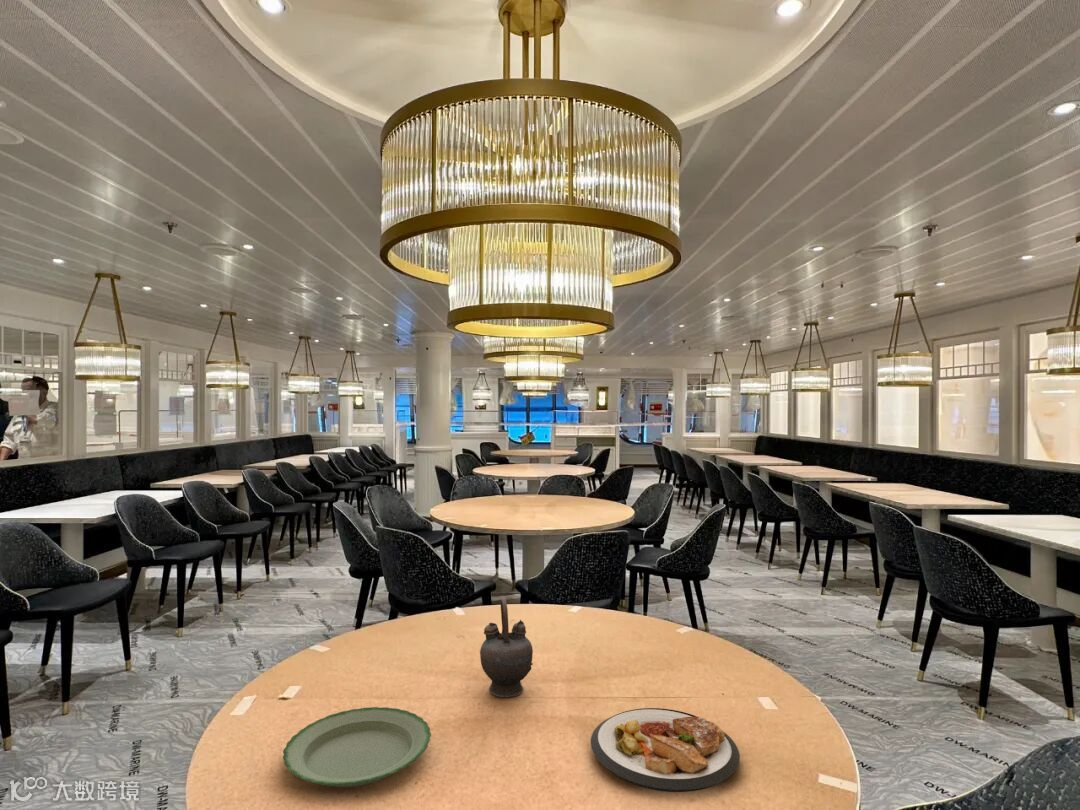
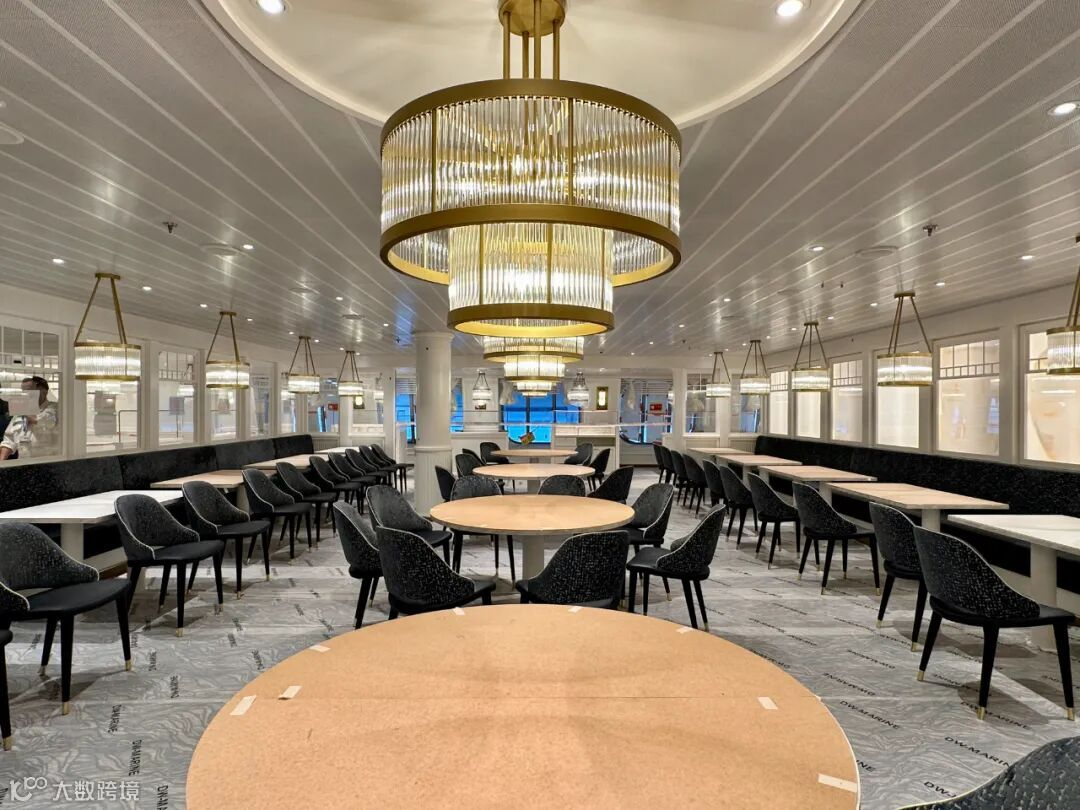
- plate (663, 741)
- plate (359, 749)
- teapot (506, 642)
